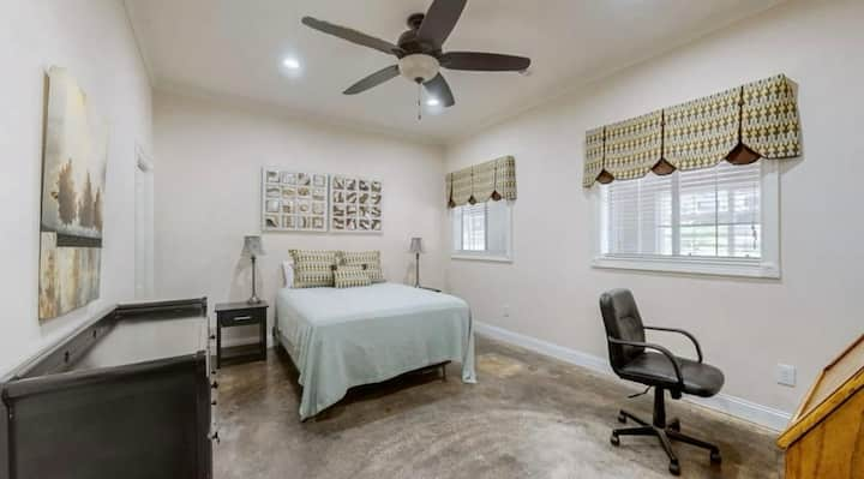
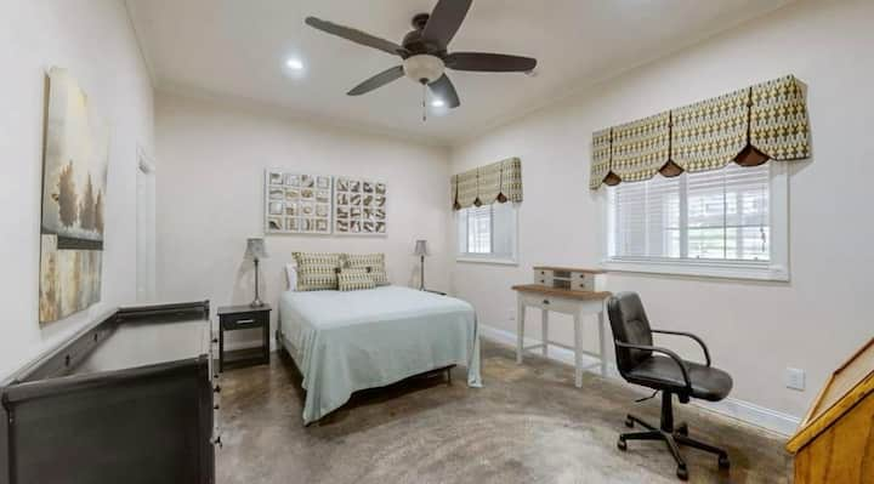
+ desk (558, 312)
